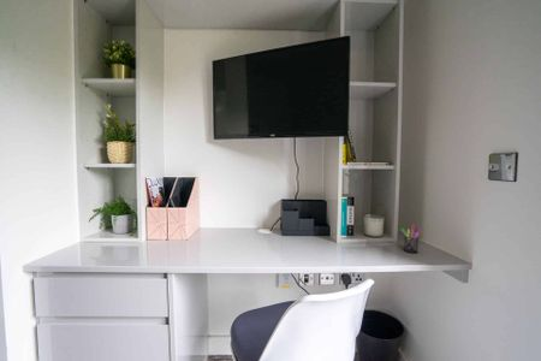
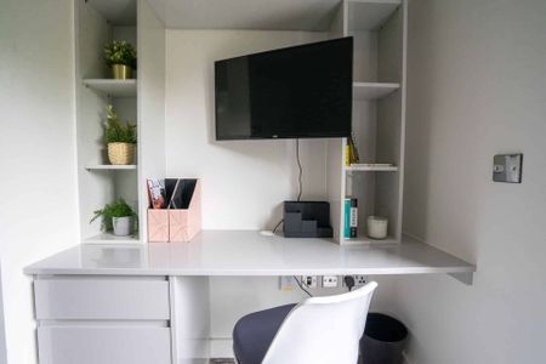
- pen holder (409, 237)
